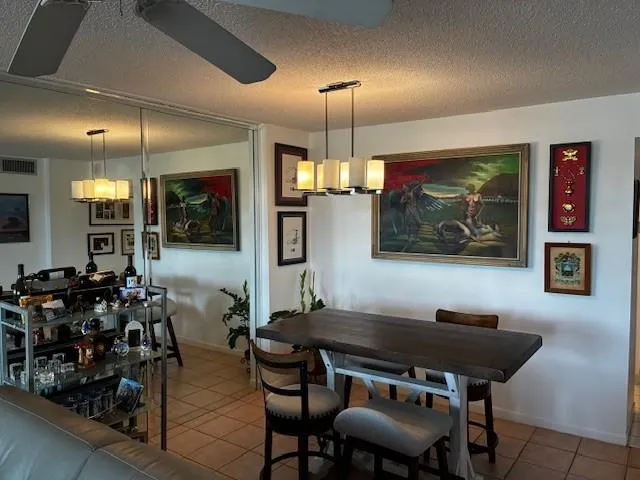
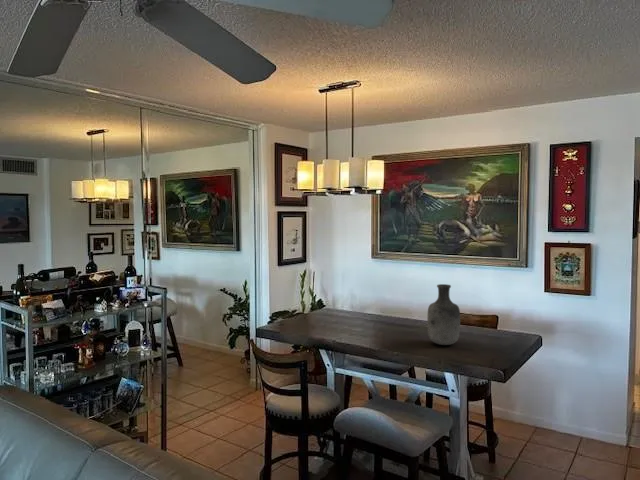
+ vase (443, 314)
